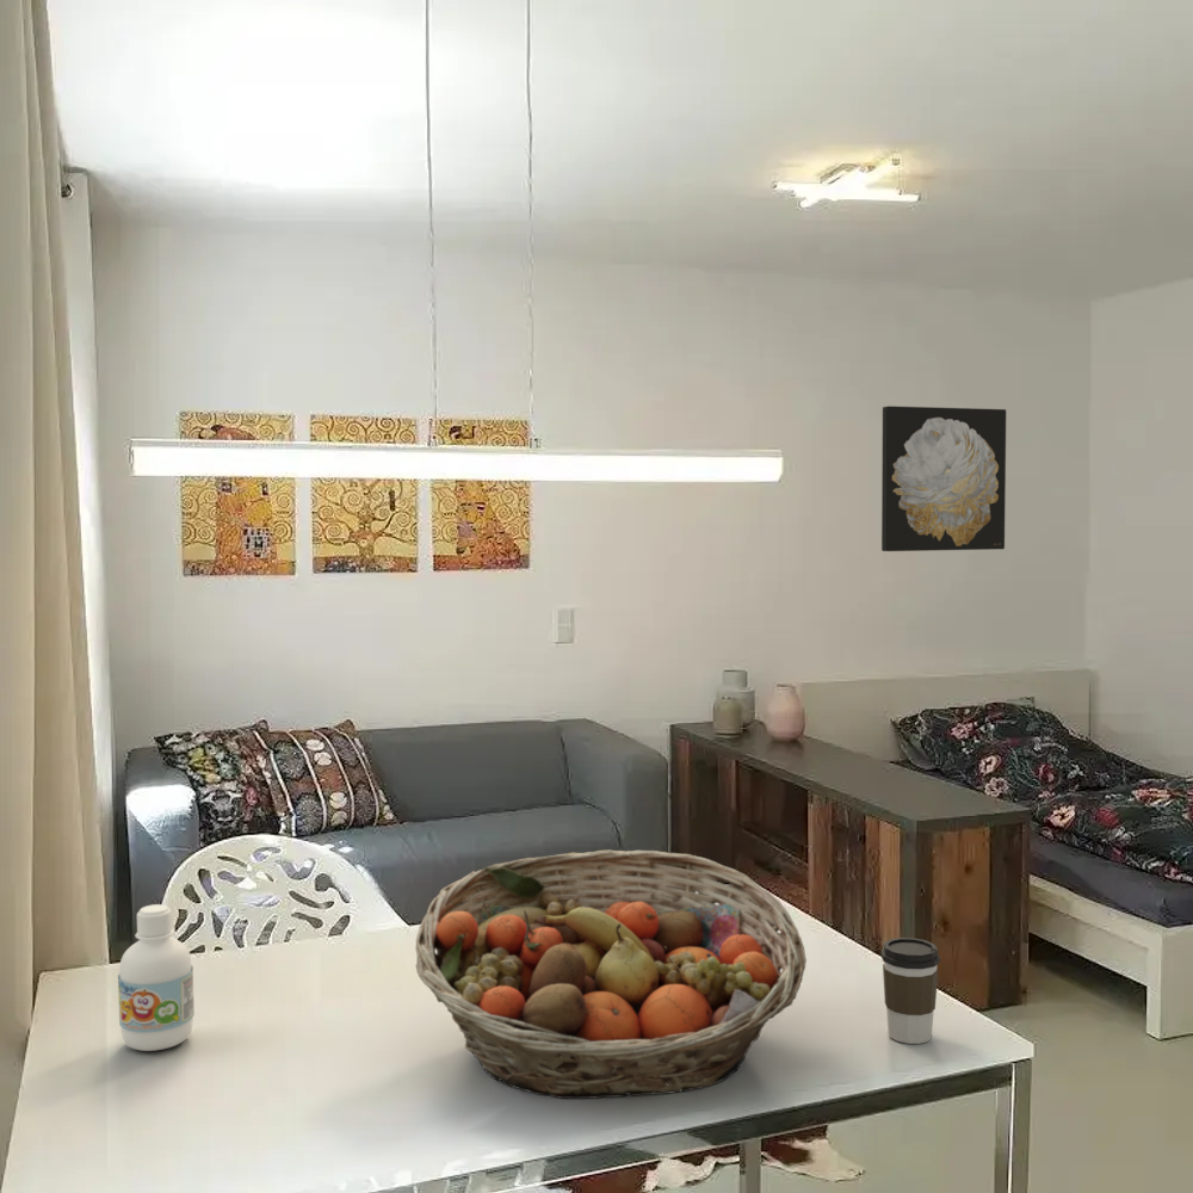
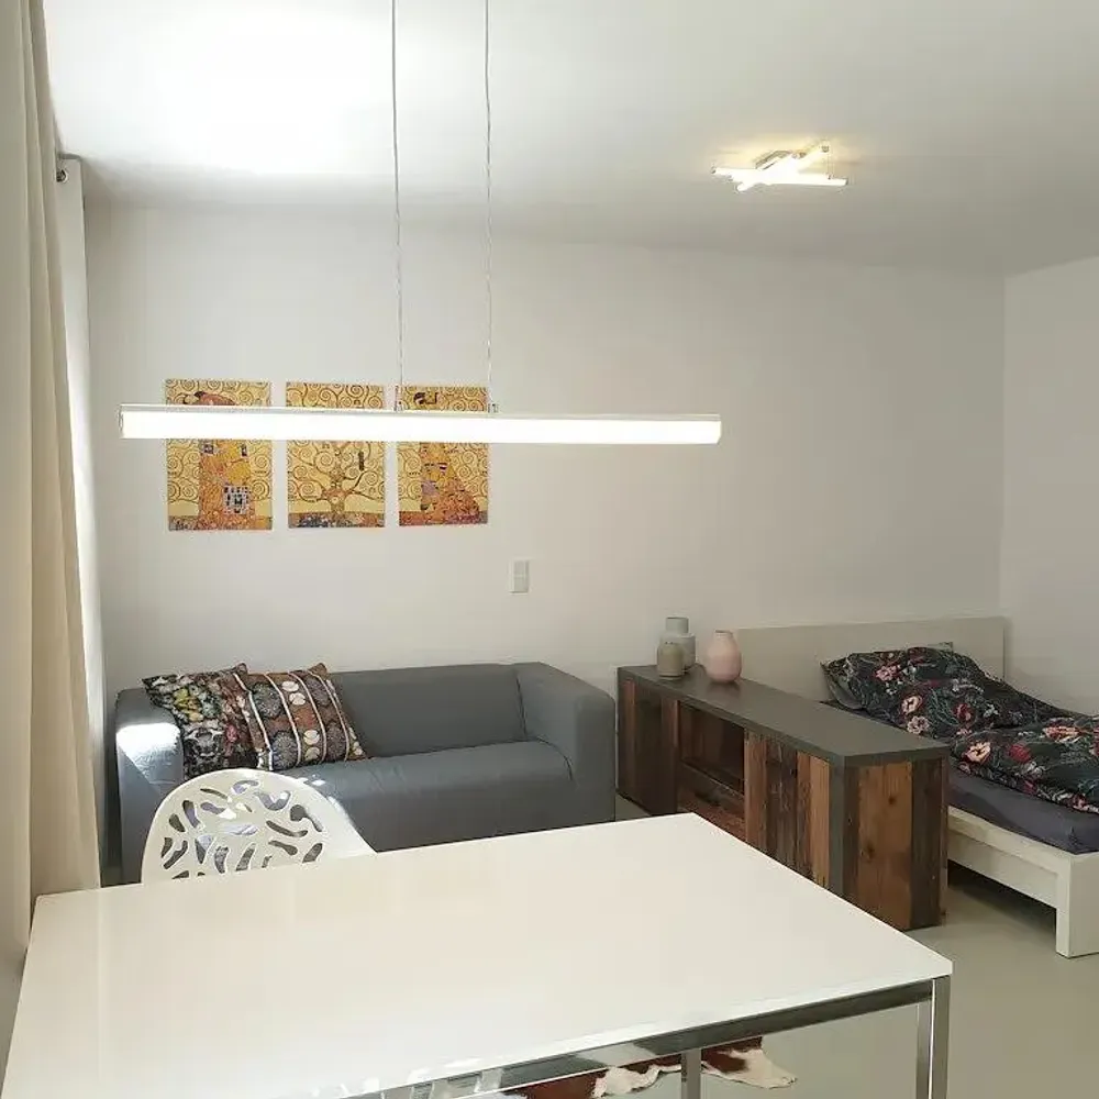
- wall art (944, 478)
- bottle (155, 975)
- fruit basket (610, 966)
- coffee cup (909, 990)
